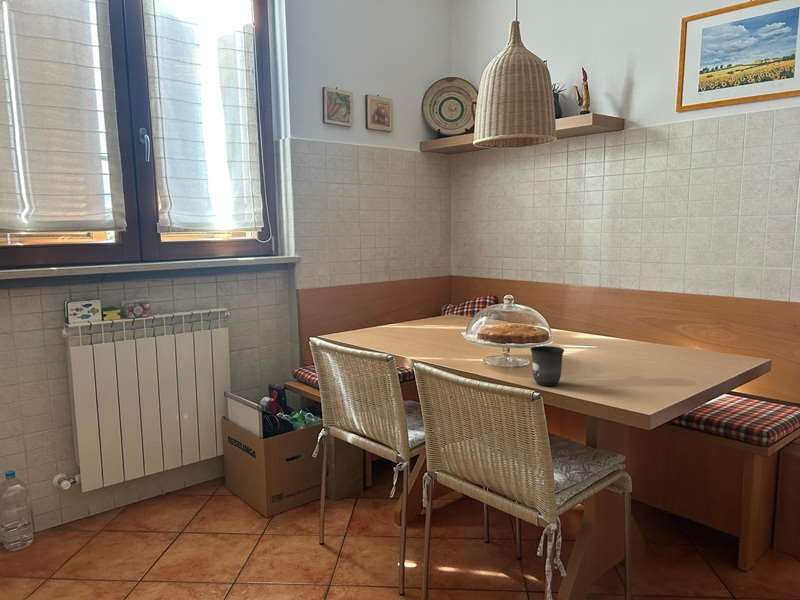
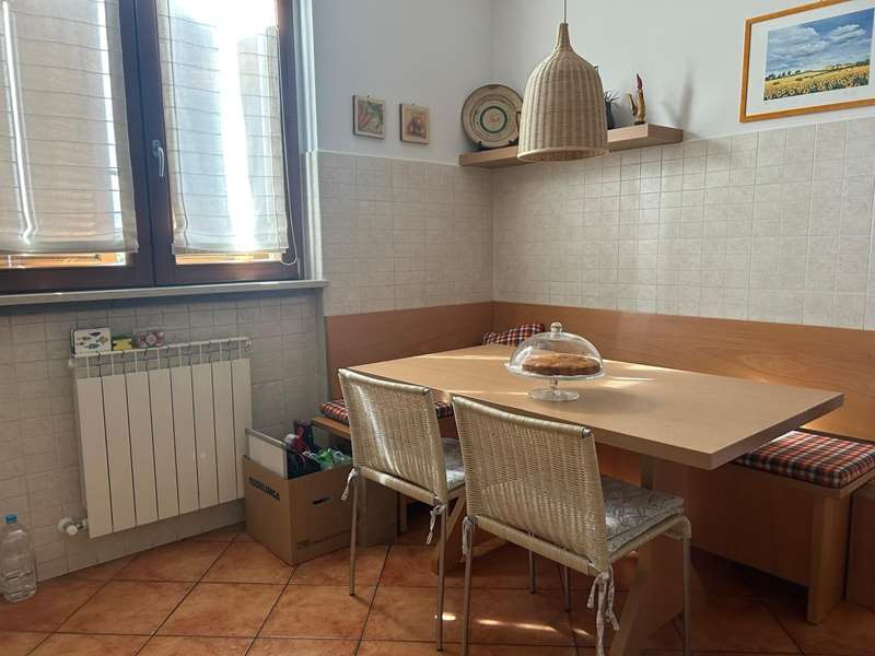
- mug (543, 365)
